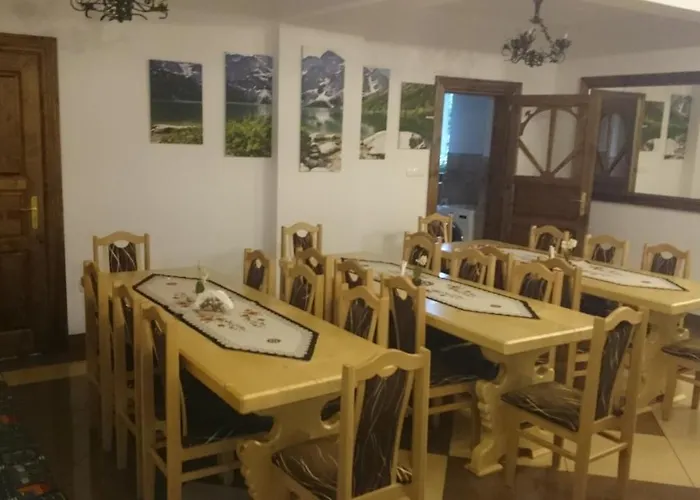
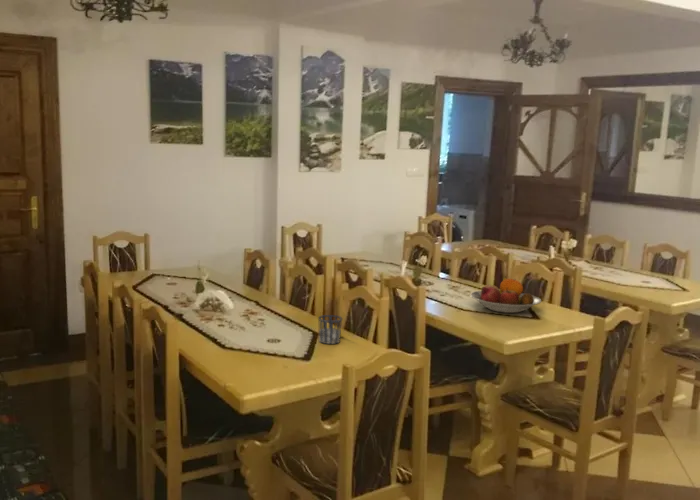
+ fruit bowl (505, 294)
+ cup (329, 329)
